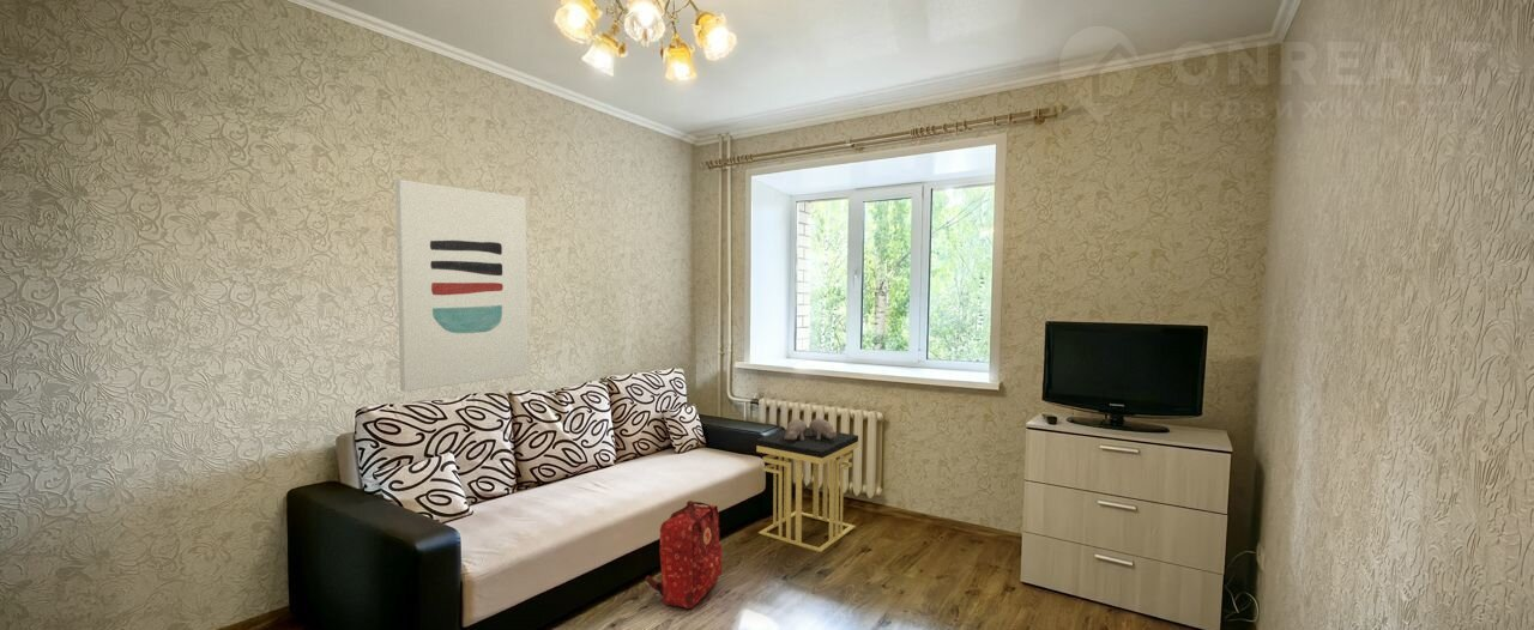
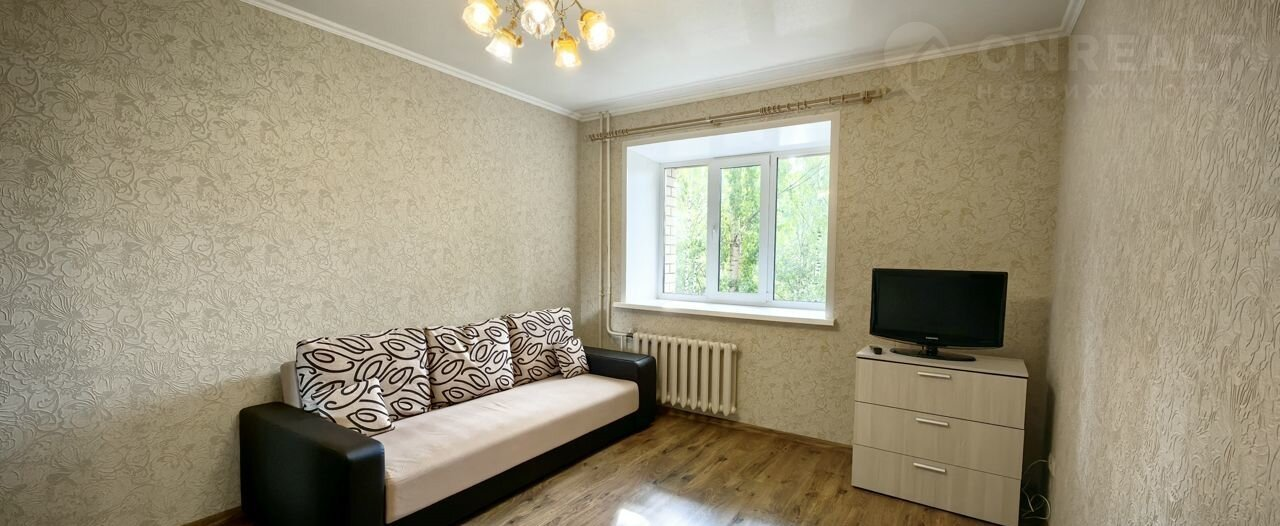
- side table (814, 475)
- backpack (684, 546)
- wall art (467, 286)
